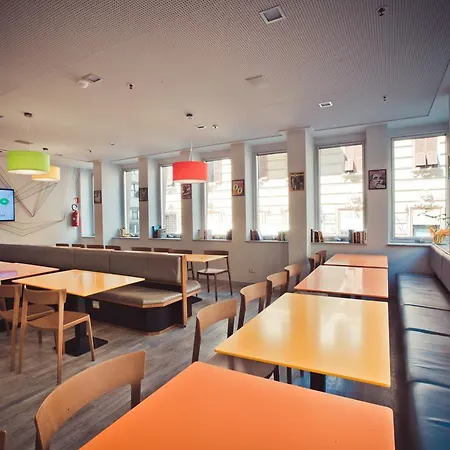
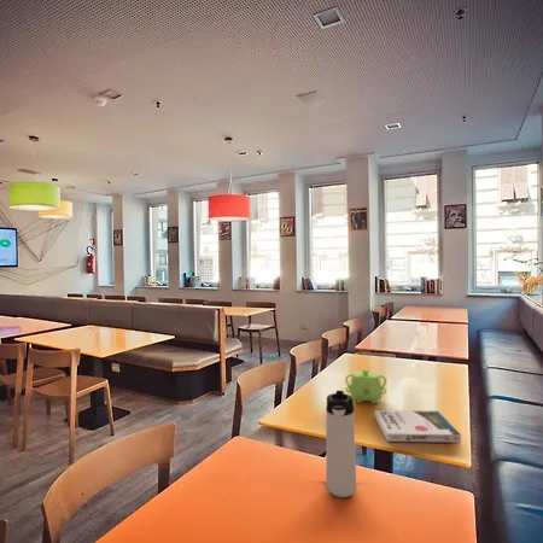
+ book (414, 425)
+ thermos bottle (339, 444)
+ coffeepot (366, 385)
